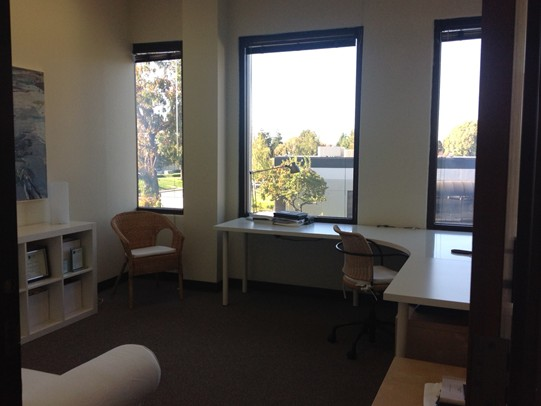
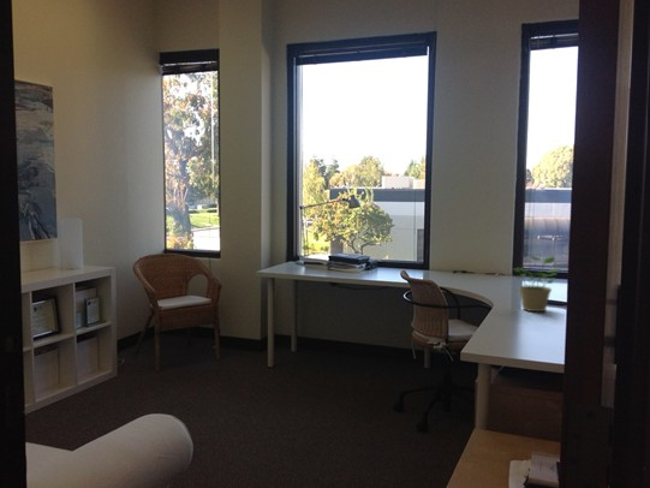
+ potted plant (537, 284)
